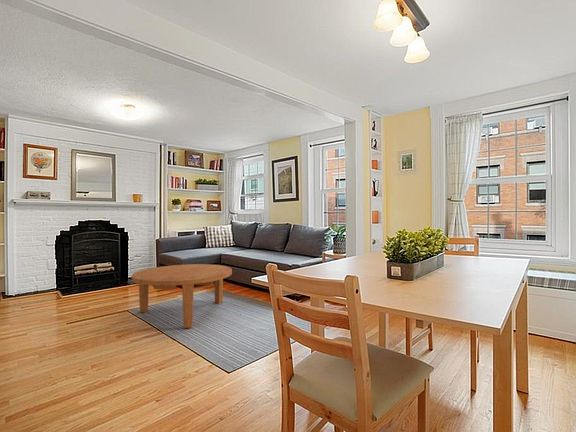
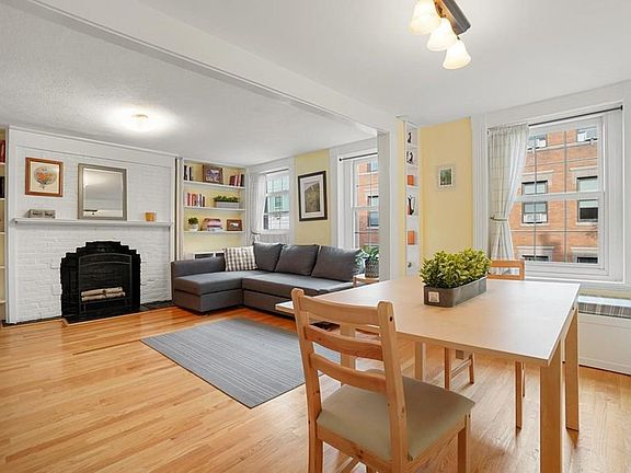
- coffee table (184, 292)
